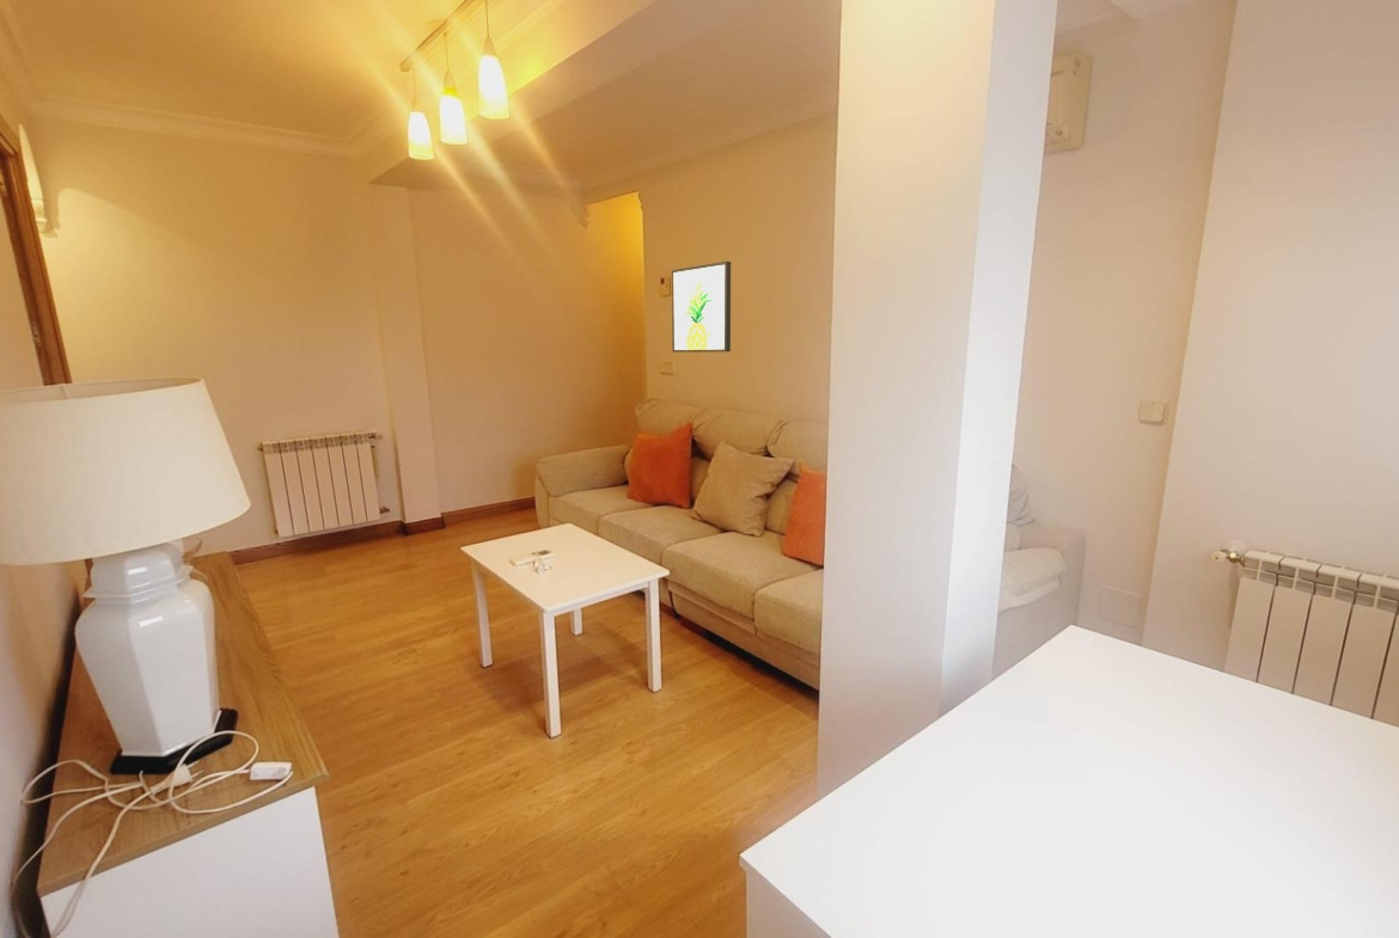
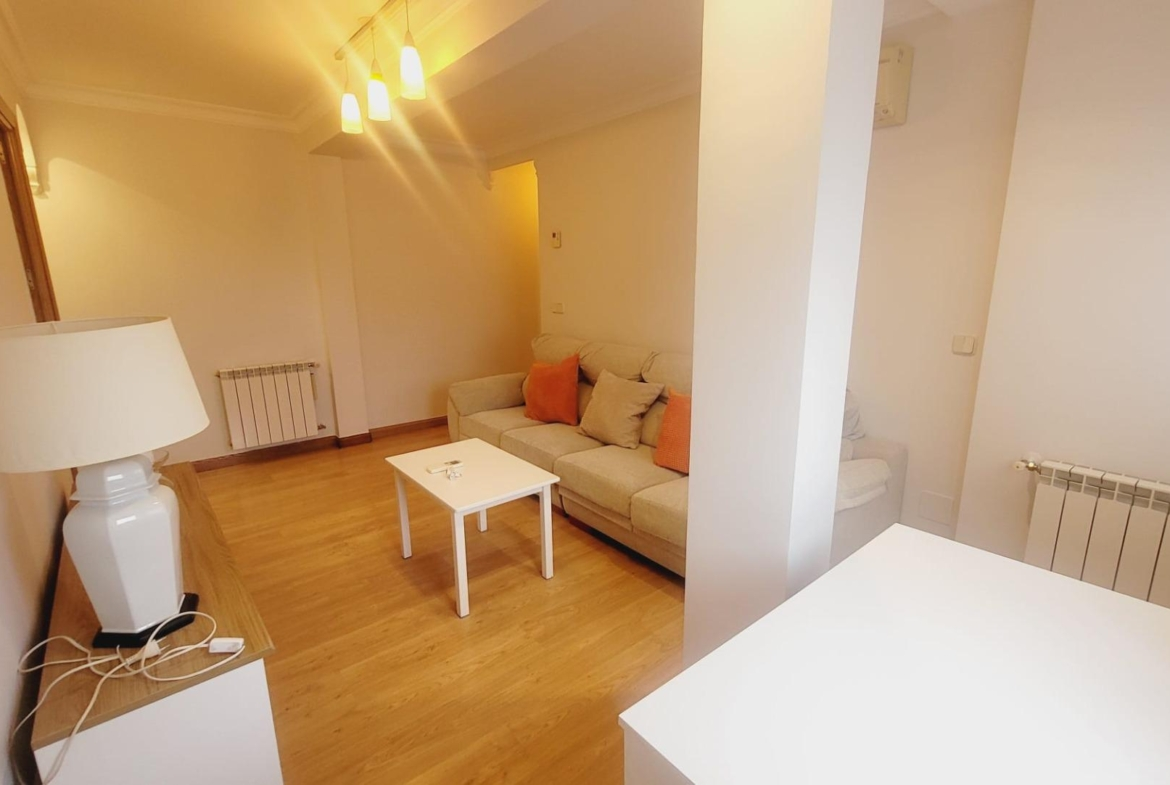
- wall art (700, 309)
